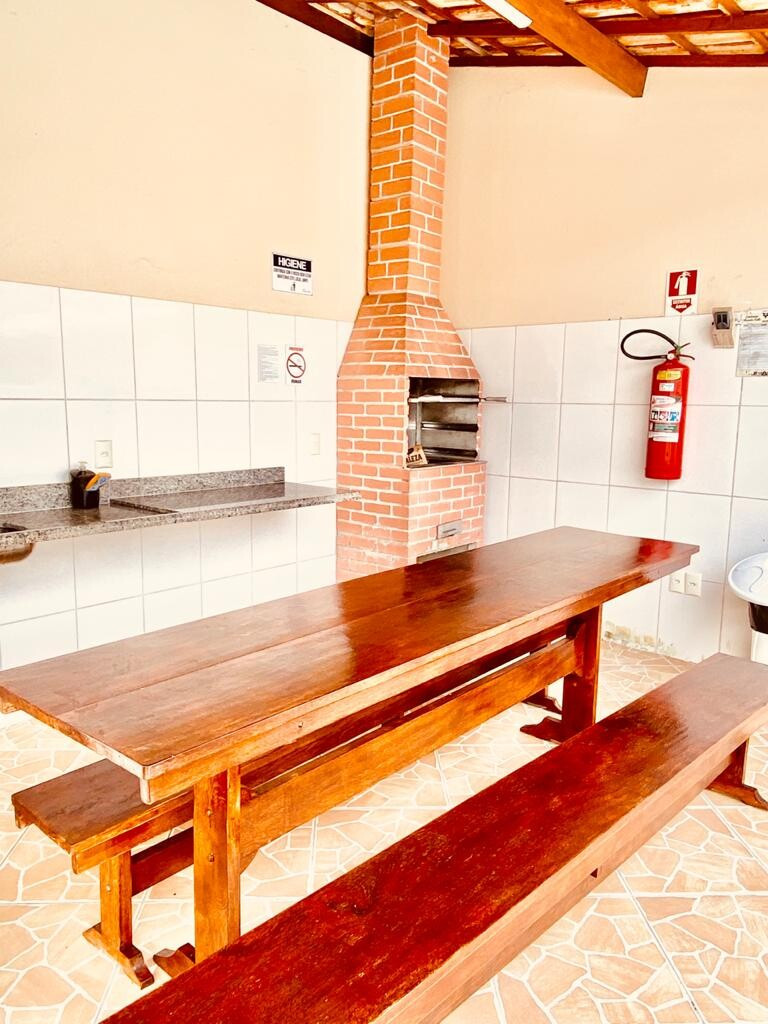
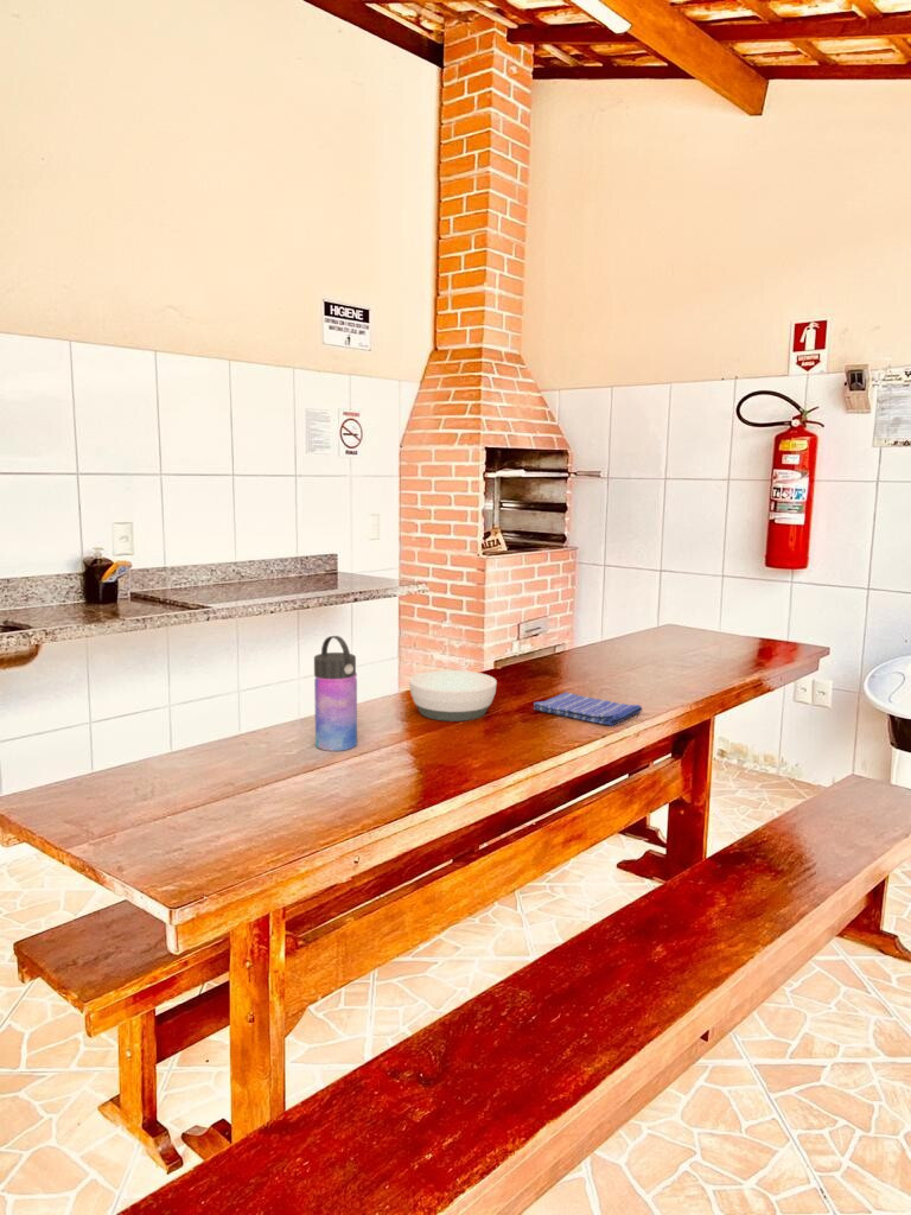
+ water bottle (336, 691)
+ bowl (452, 695)
+ dish towel (587, 706)
